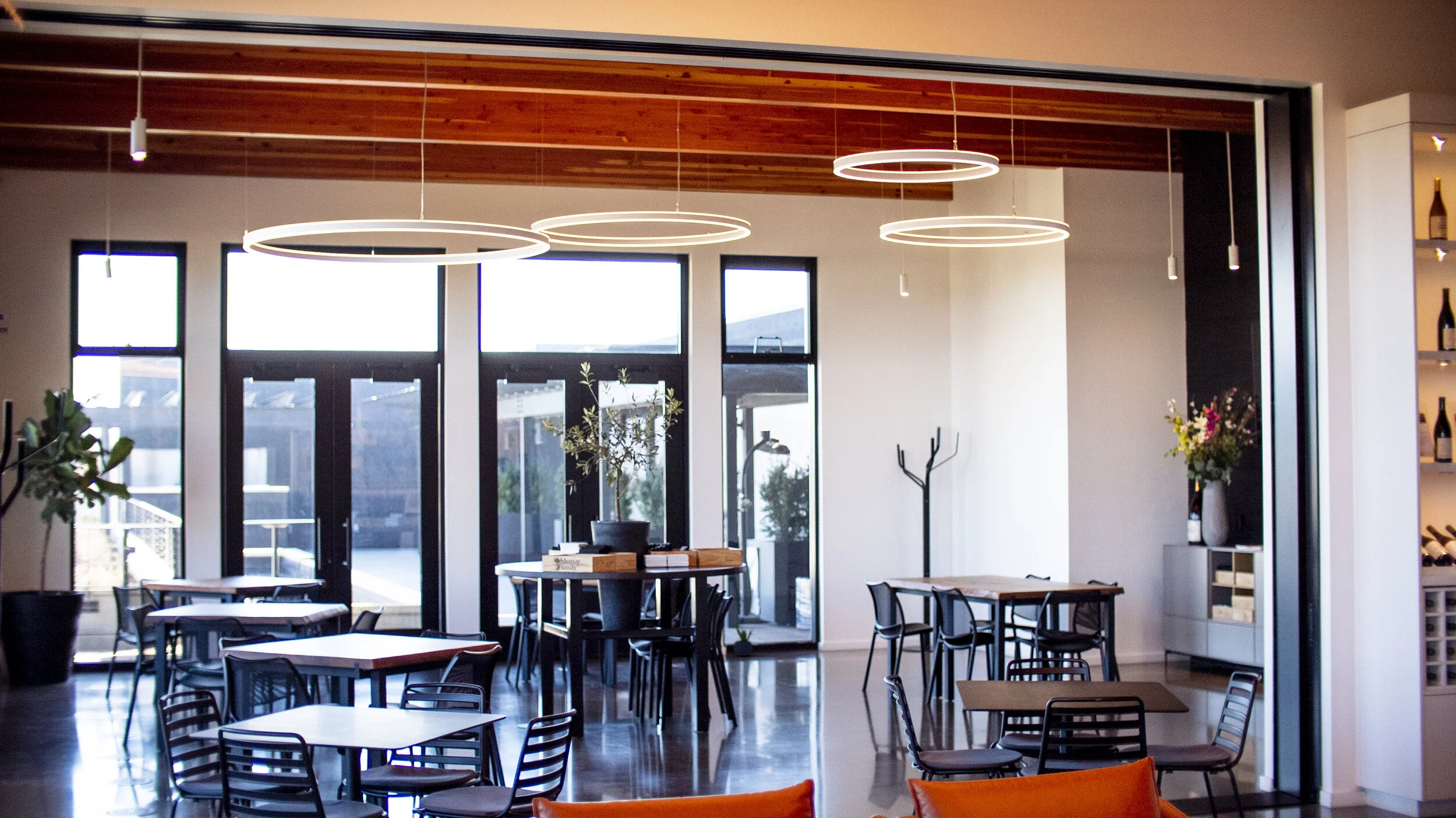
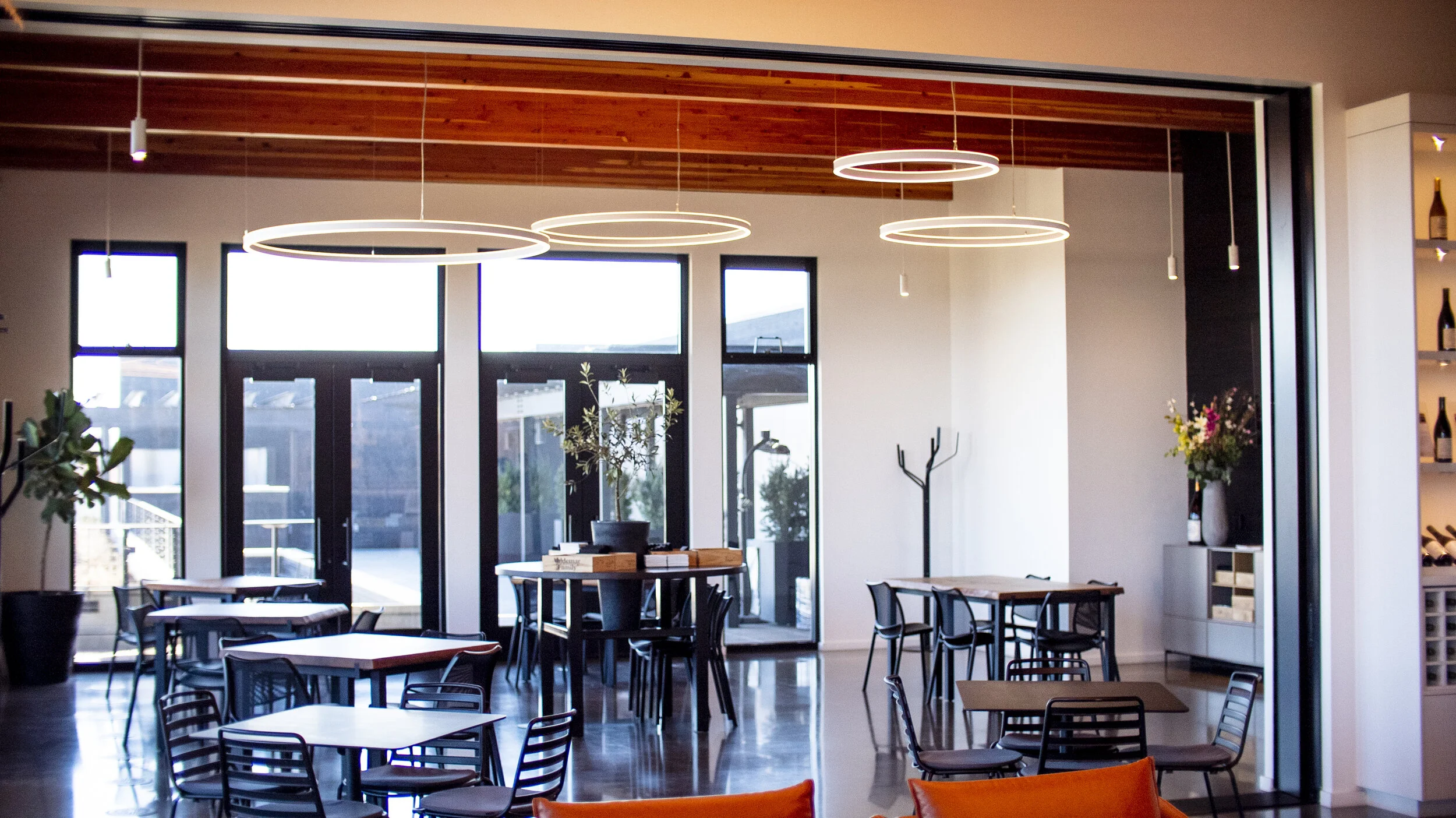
- potted plant (744, 639)
